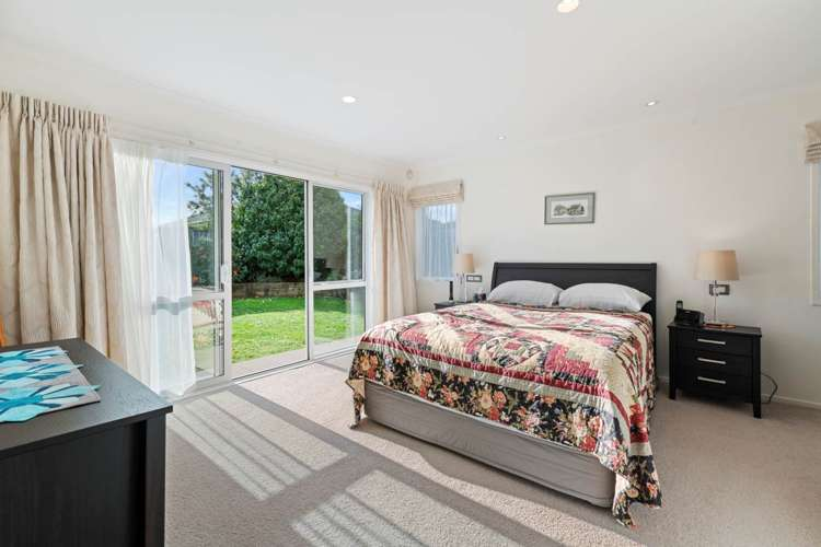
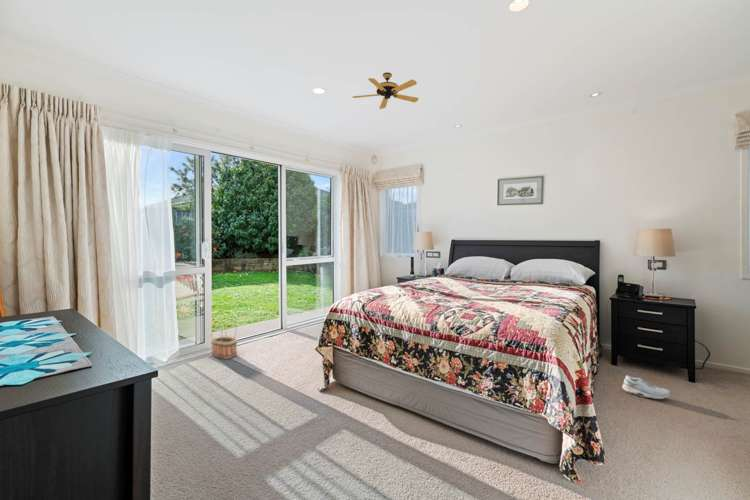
+ basket (224, 338)
+ ceiling fan (385, 93)
+ shoe (645, 387)
